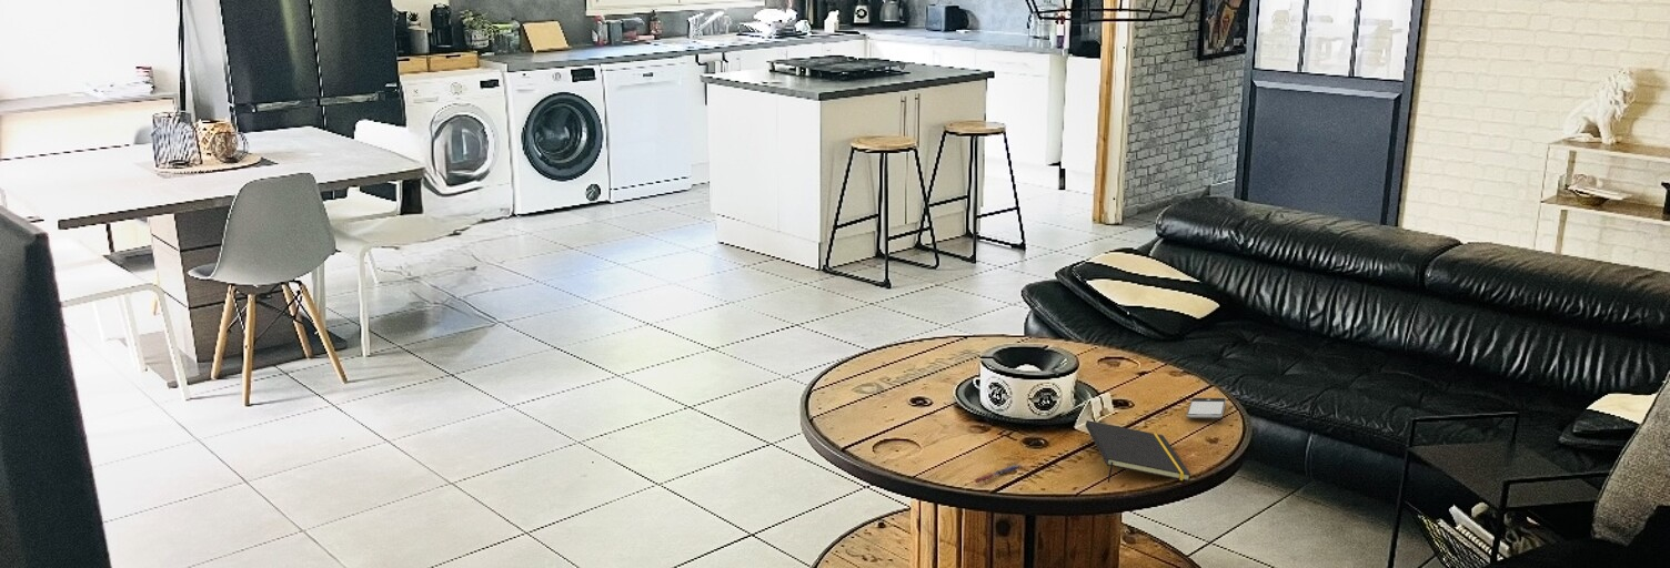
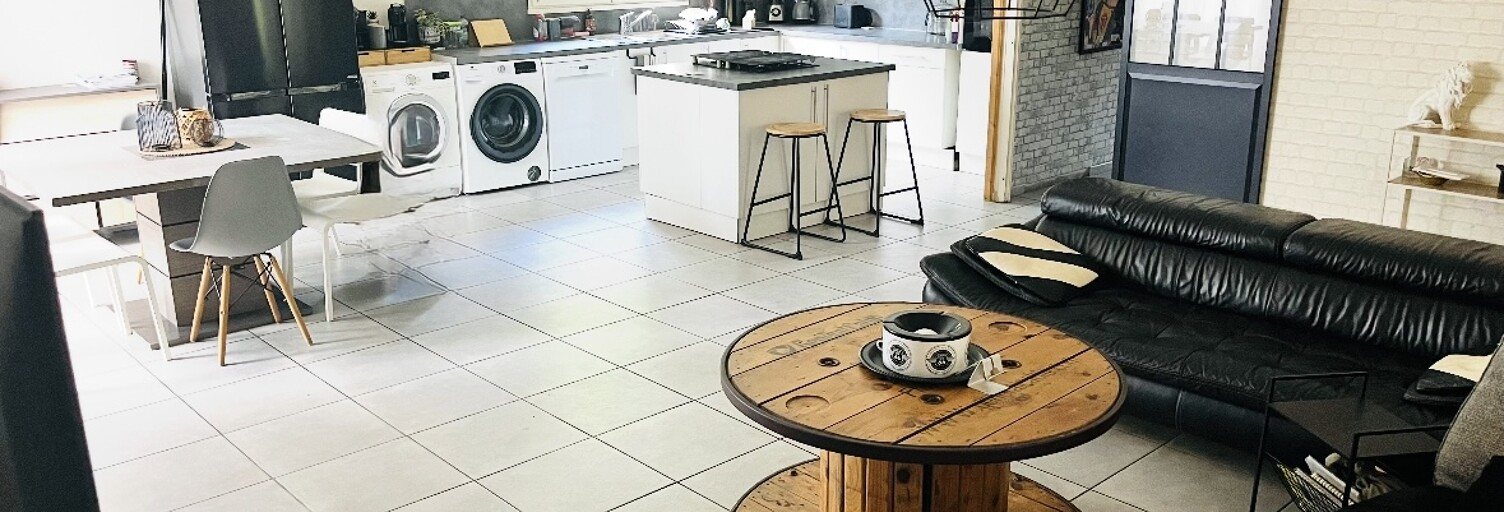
- smartphone (1206, 407)
- notepad (1136, 449)
- pen (997, 471)
